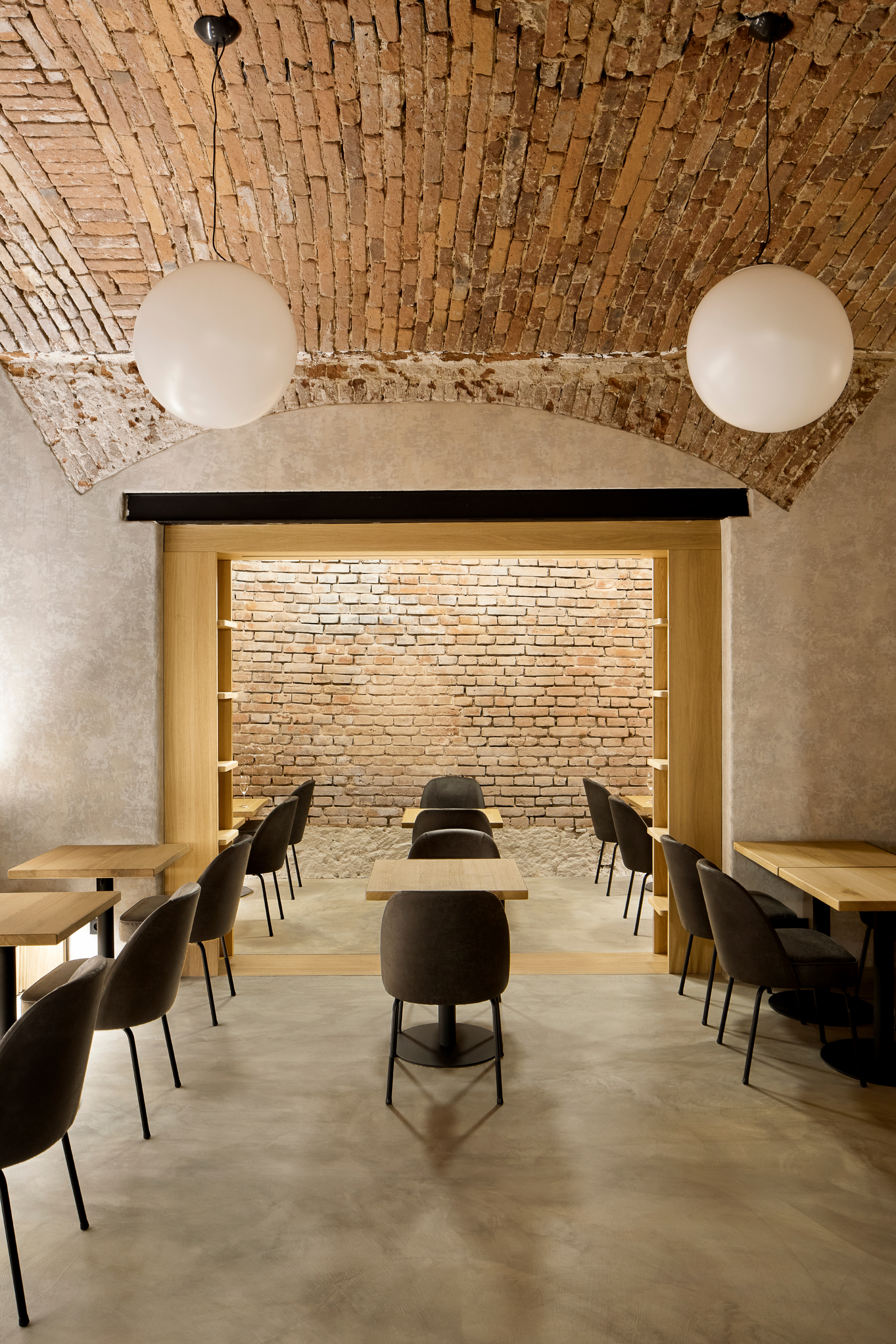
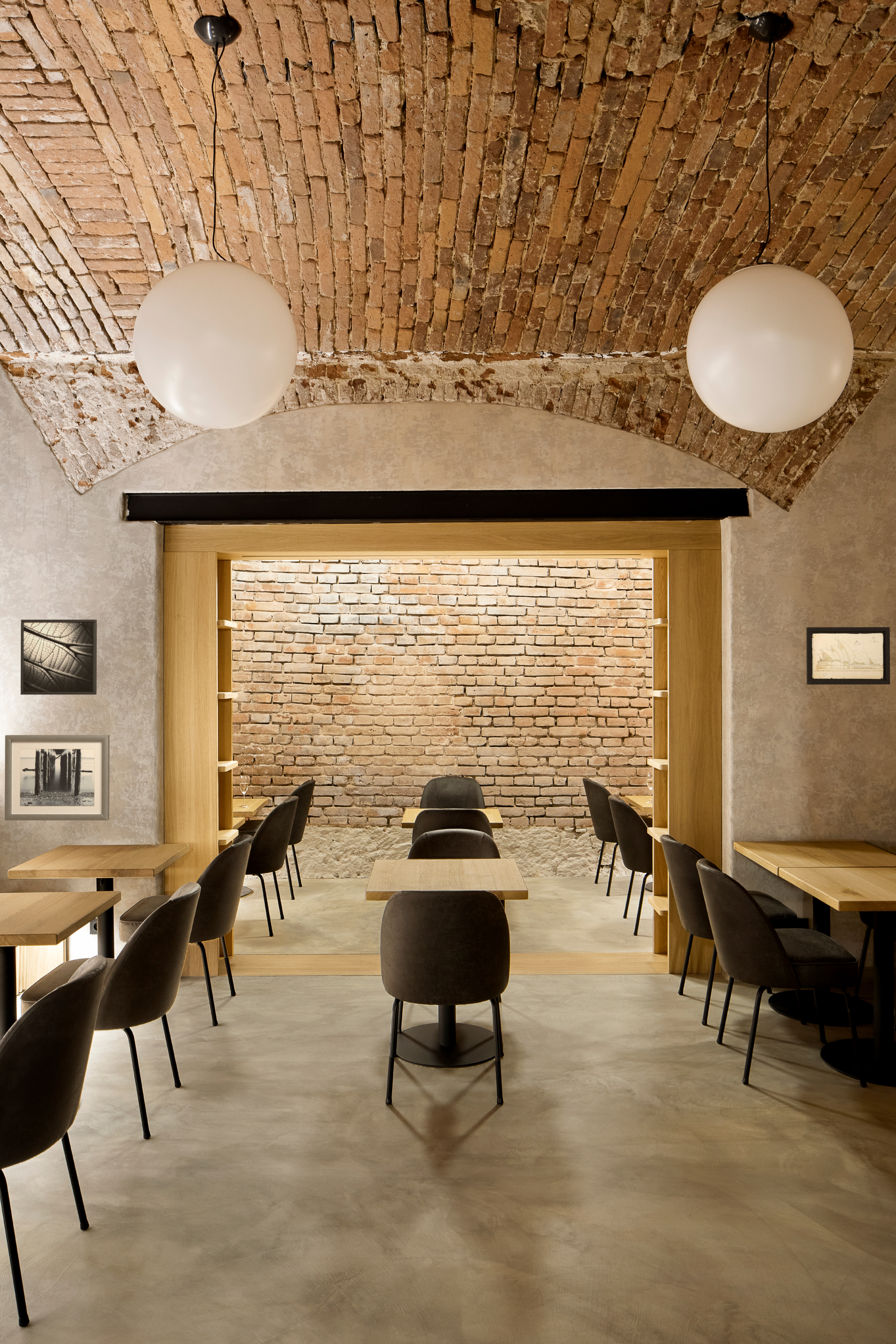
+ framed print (59, 657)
+ wall art (57, 777)
+ wall art (848, 656)
